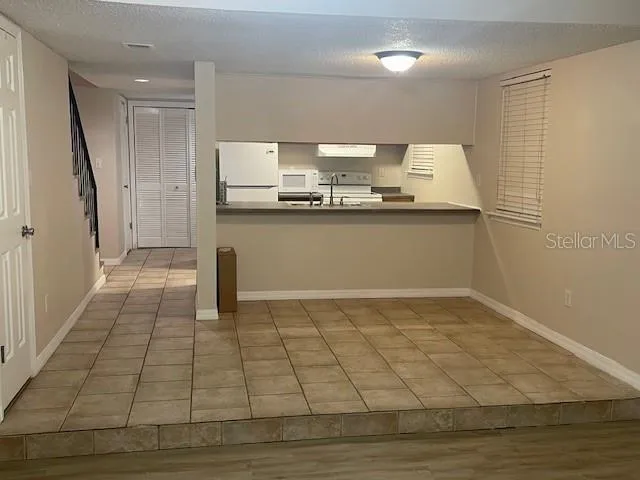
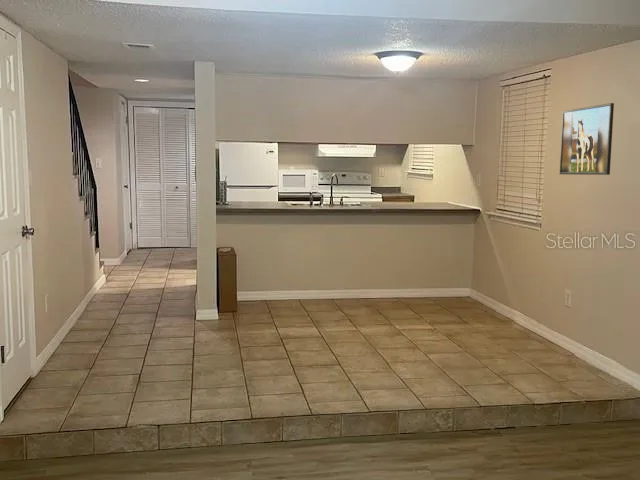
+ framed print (584, 141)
